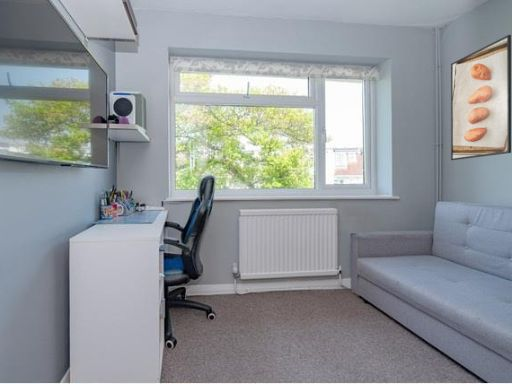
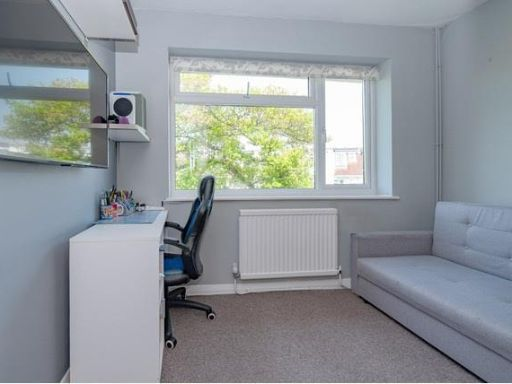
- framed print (478, 103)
